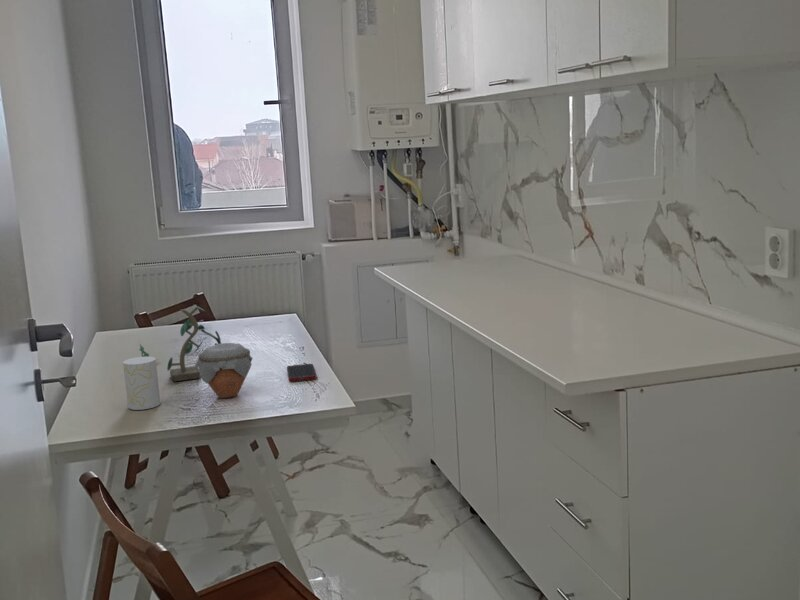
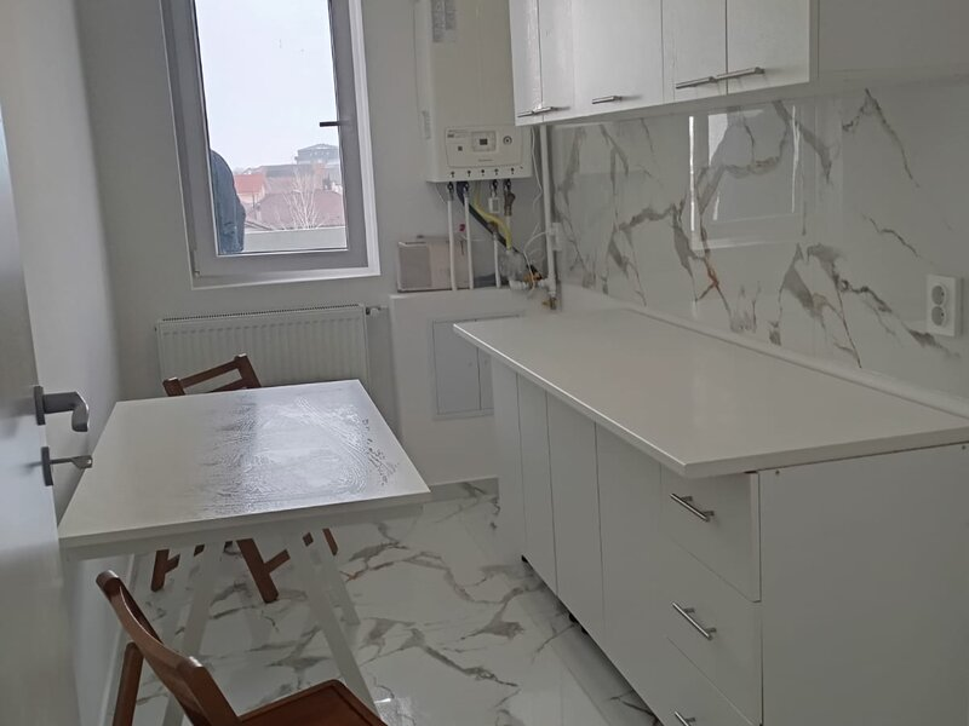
- jar (225, 371)
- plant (180, 332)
- cup (141, 382)
- cell phone (301, 372)
